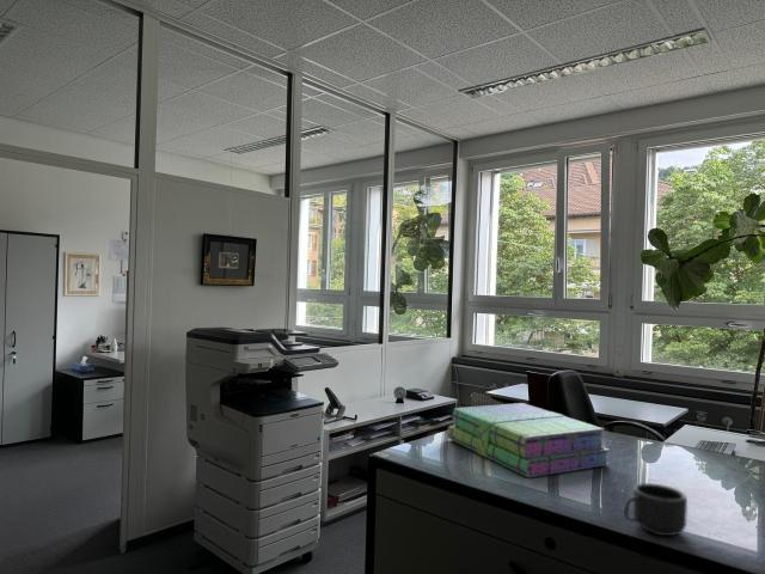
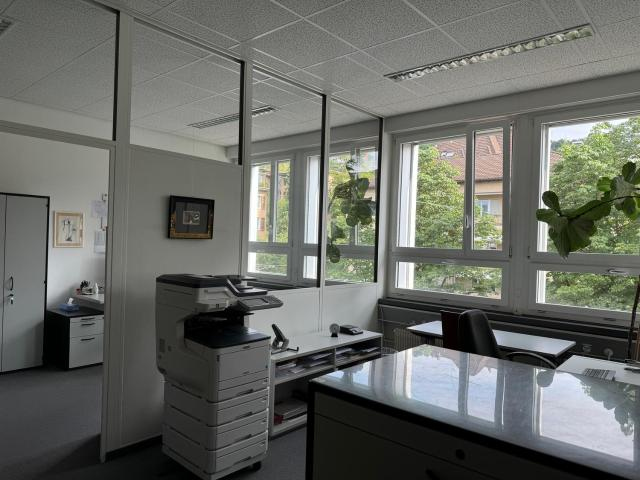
- stack of books (522, 434)
- mug (651, 511)
